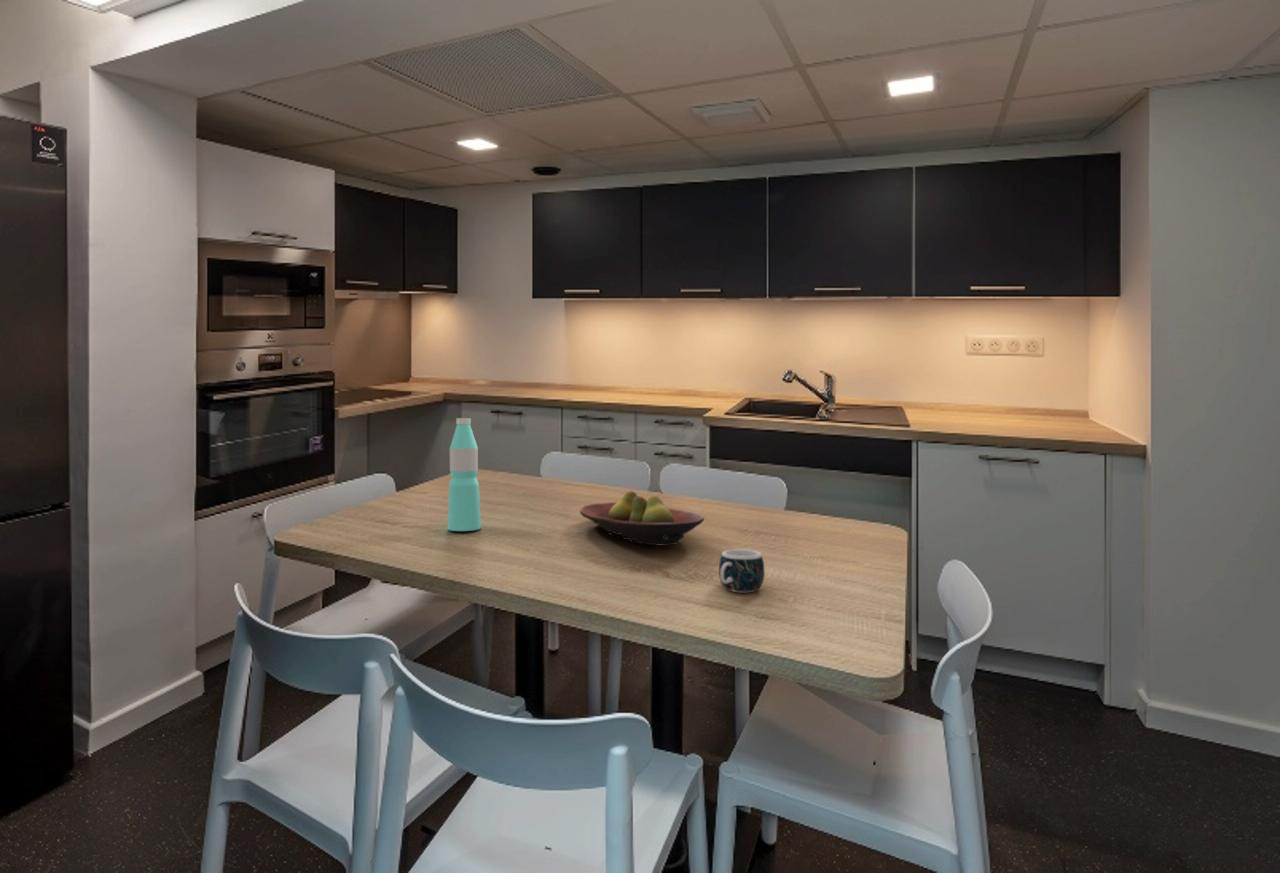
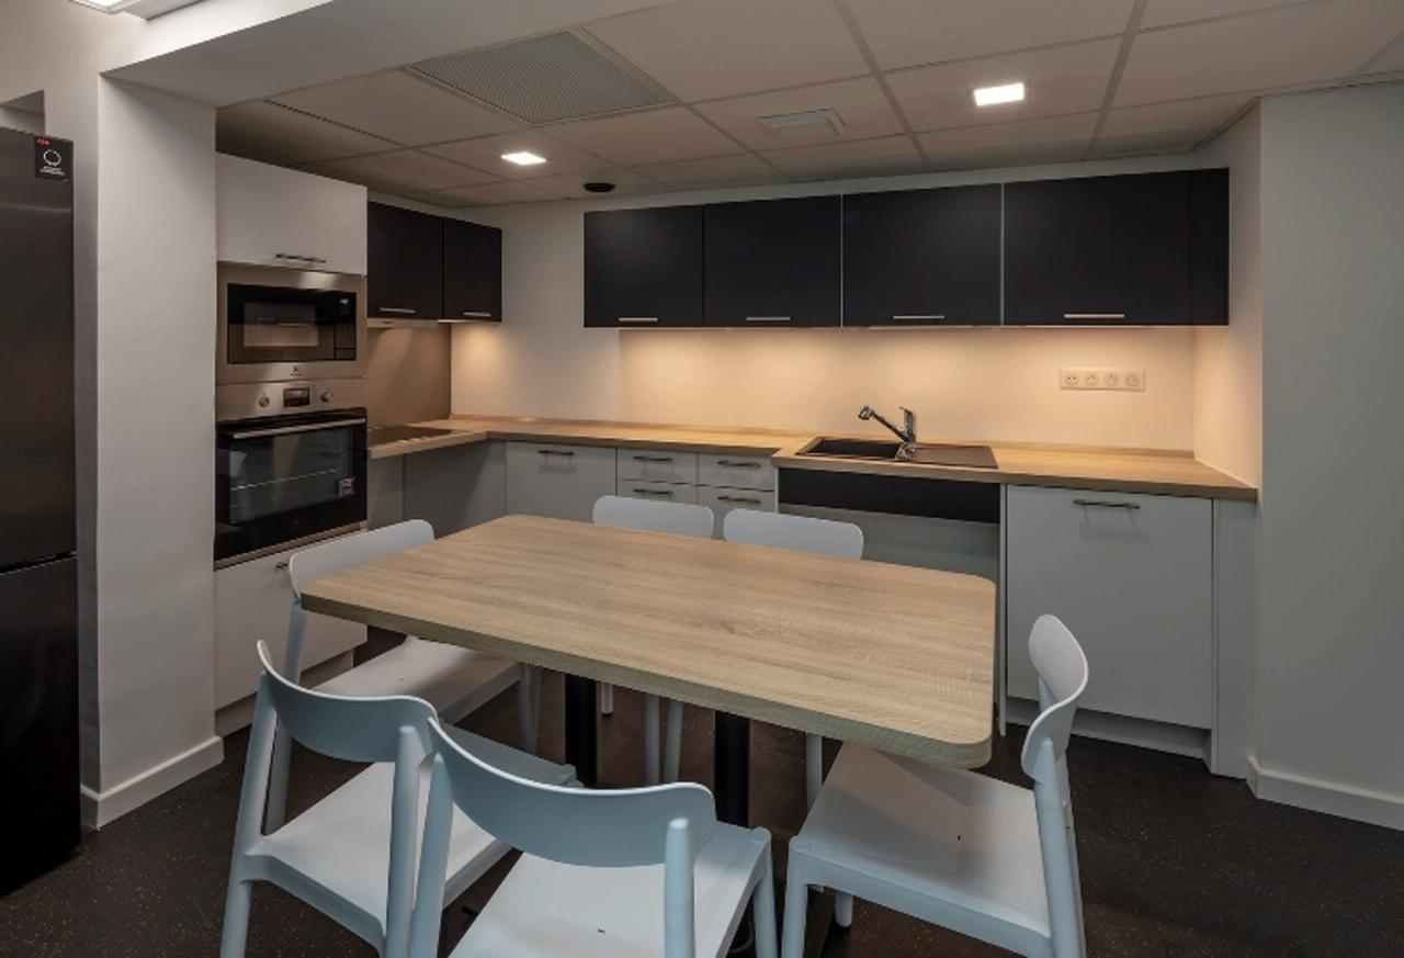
- mug (737, 572)
- water bottle (464, 473)
- fruit bowl (639, 514)
